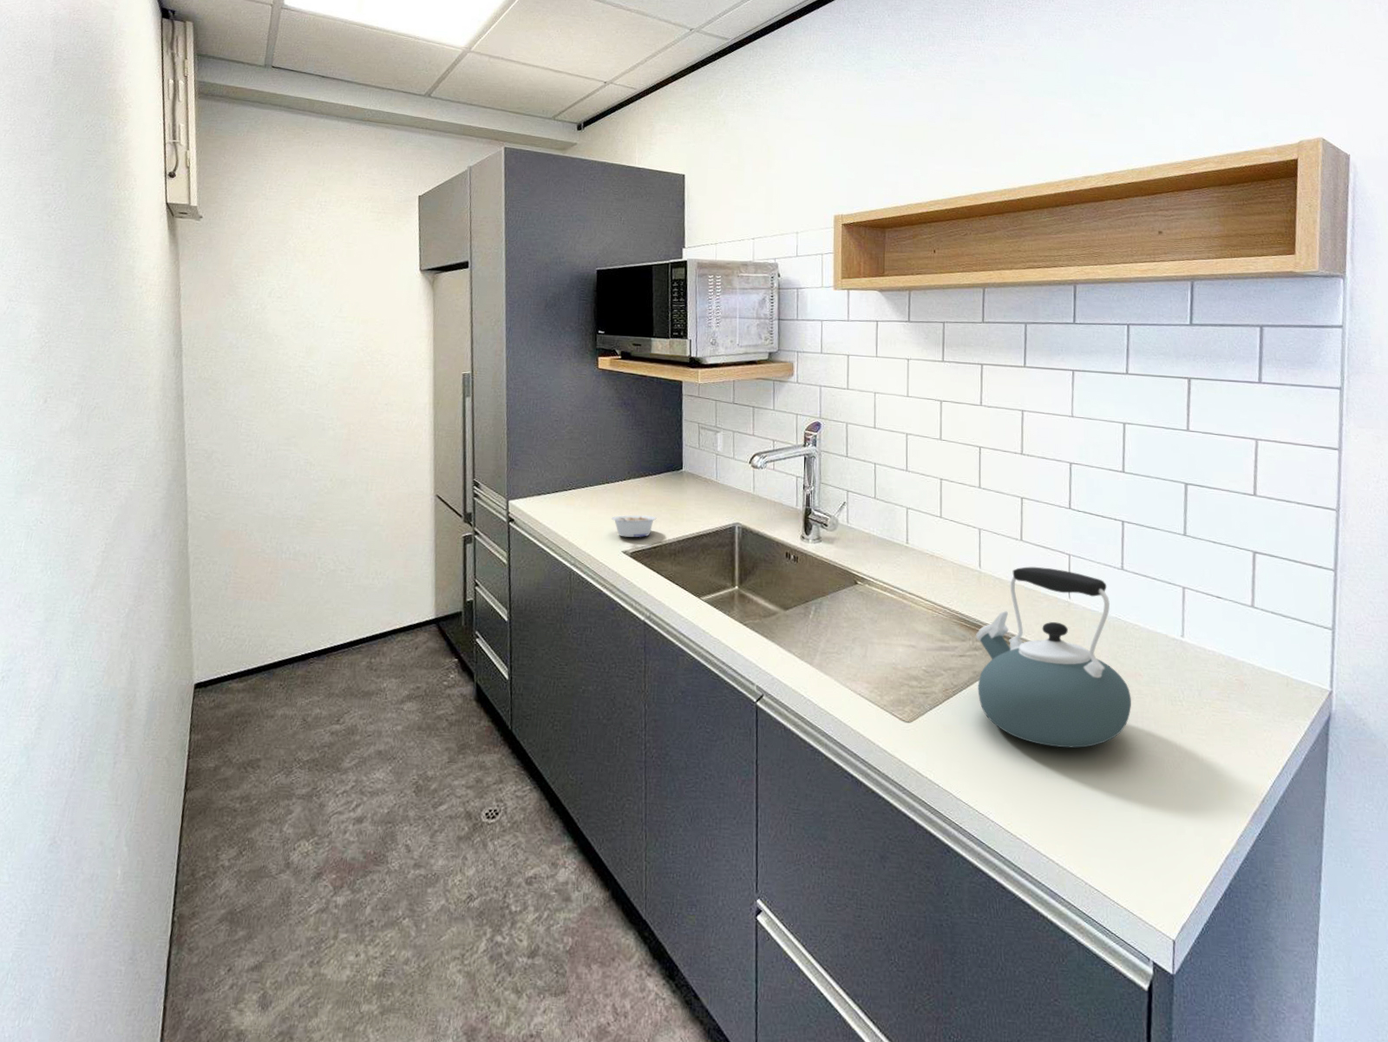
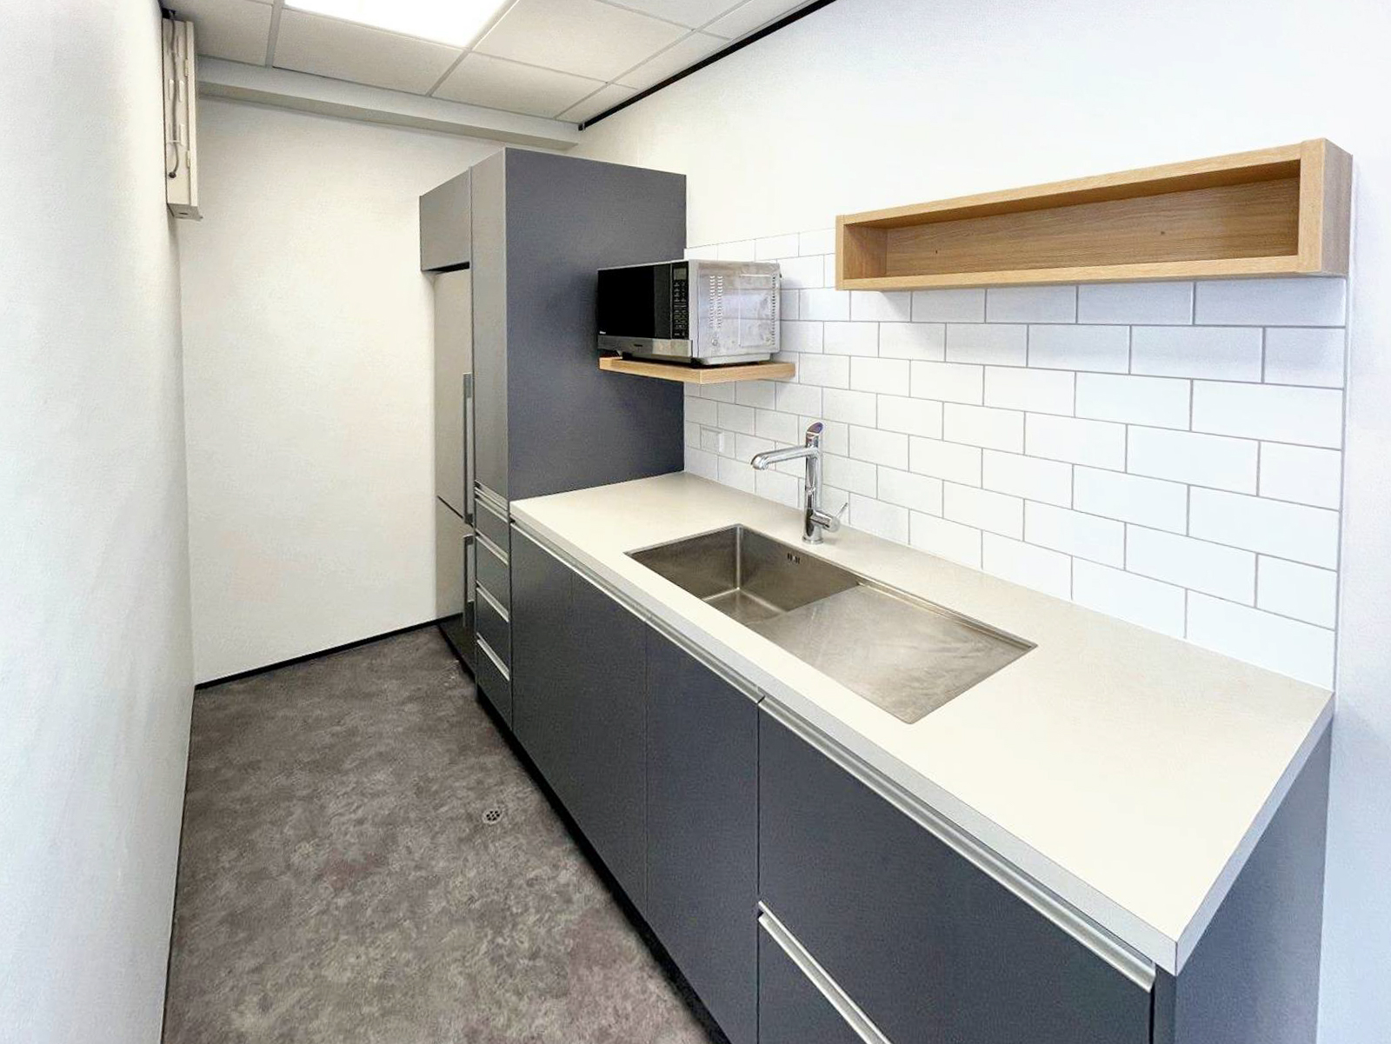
- kettle (1042, 647)
- legume (634, 525)
